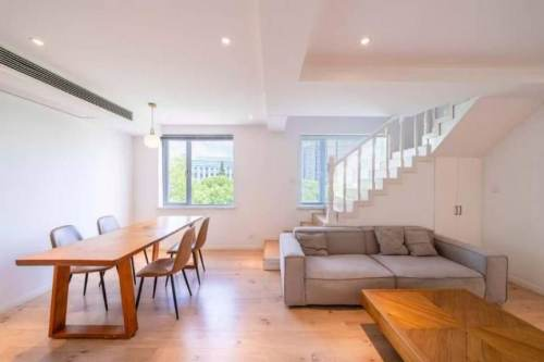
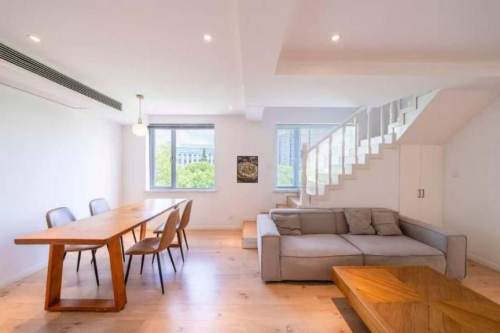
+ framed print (247, 169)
